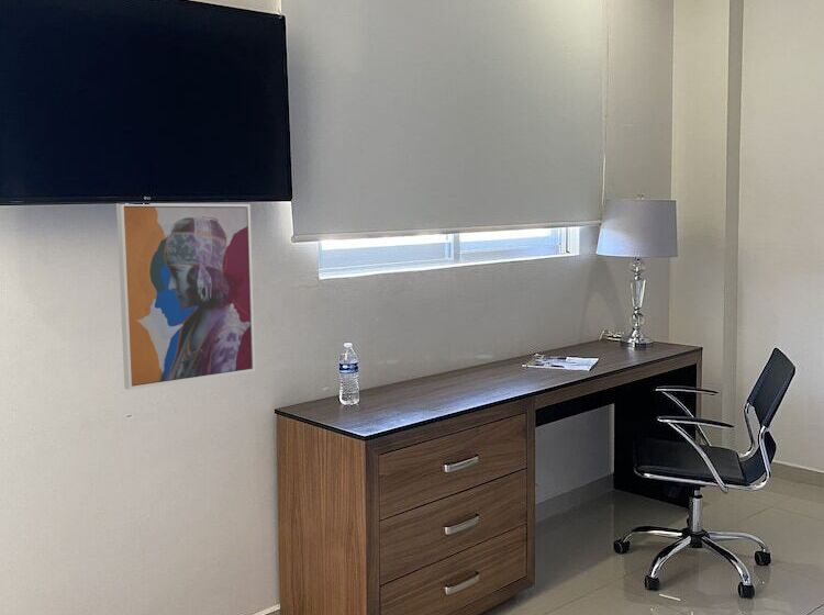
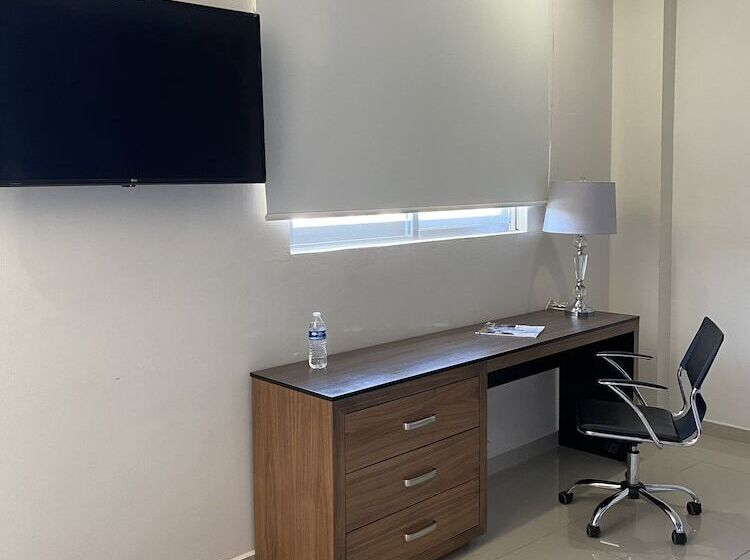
- wall art (189, 292)
